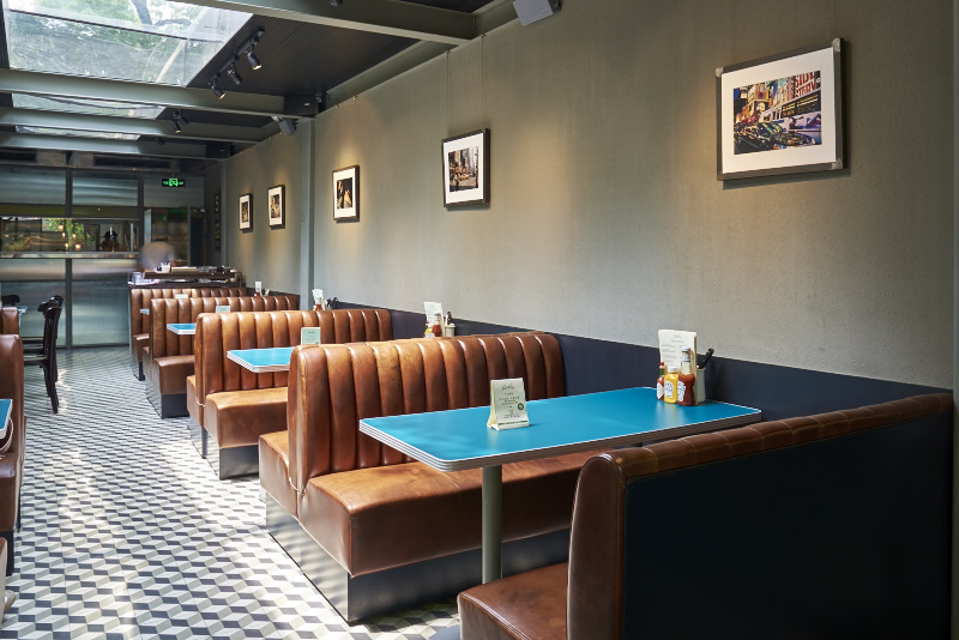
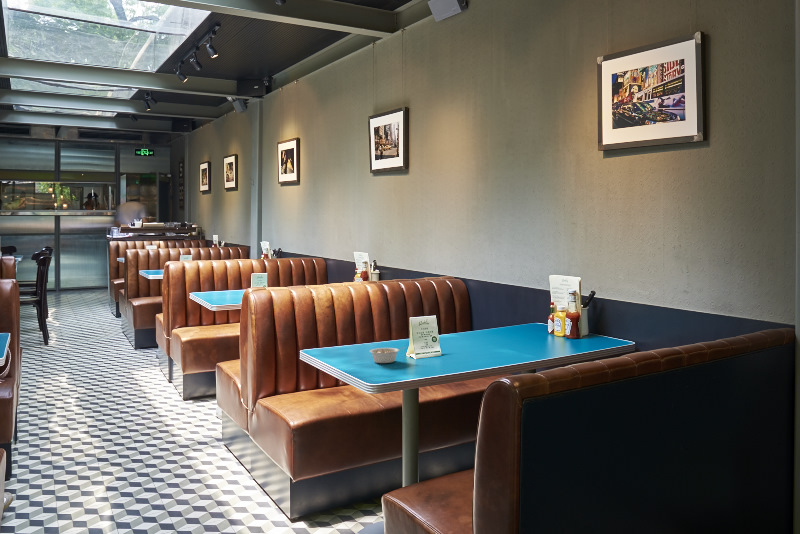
+ legume (385, 354)
